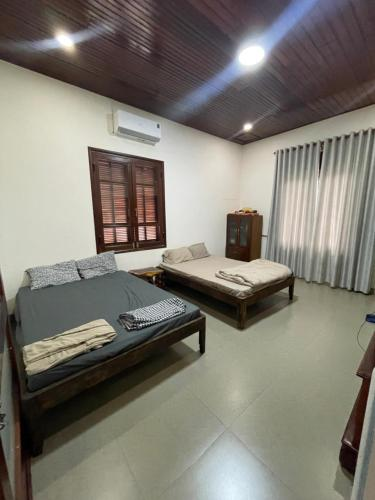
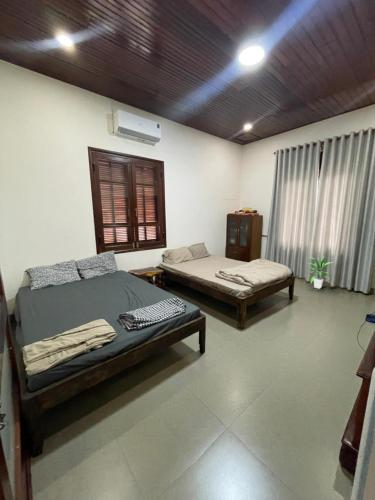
+ indoor plant (318, 272)
